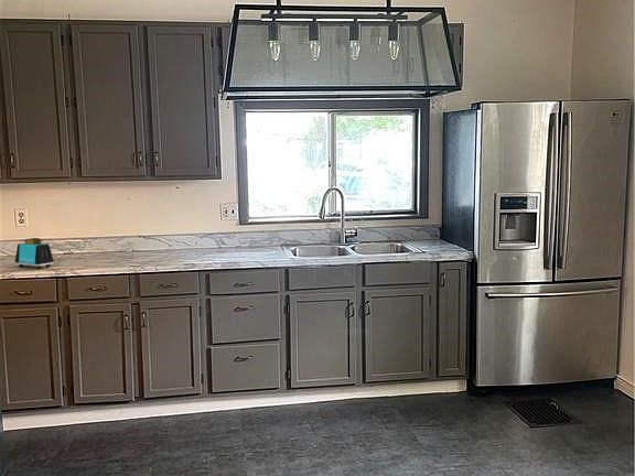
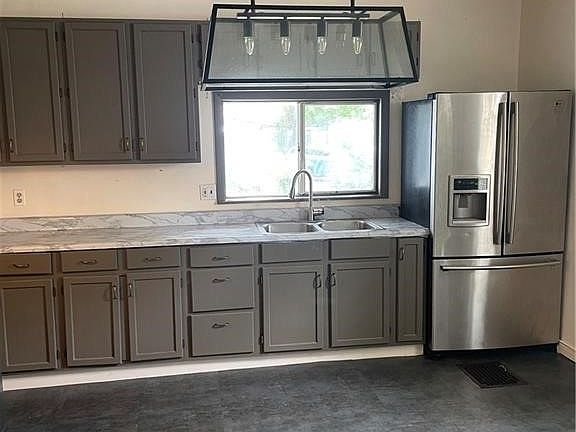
- toaster (33, 252)
